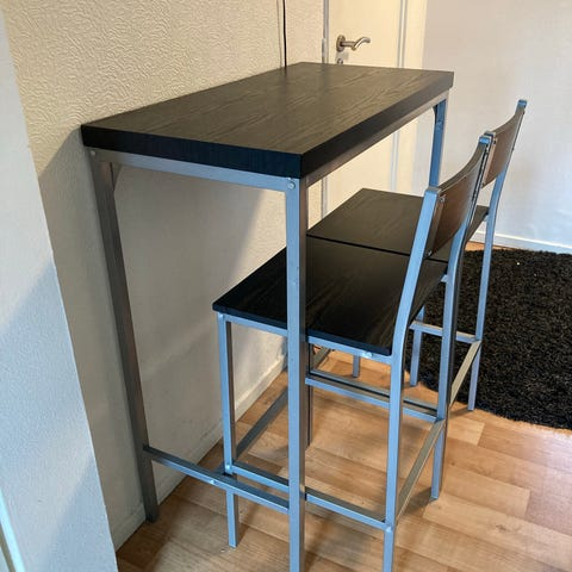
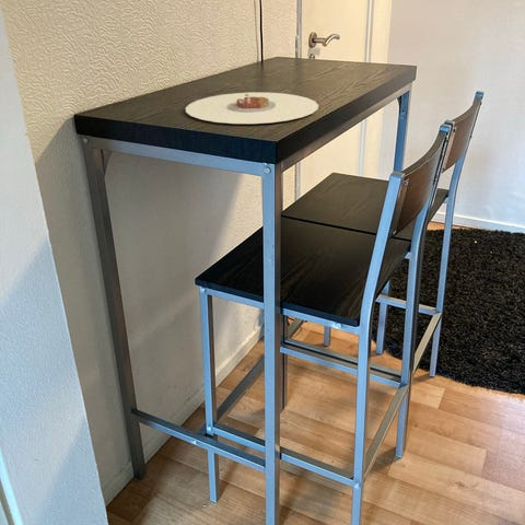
+ plate (252, 100)
